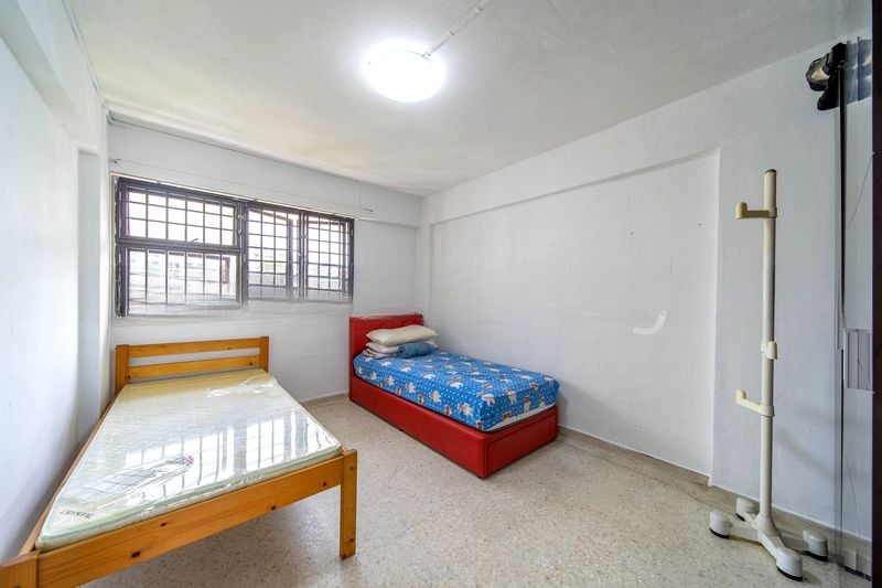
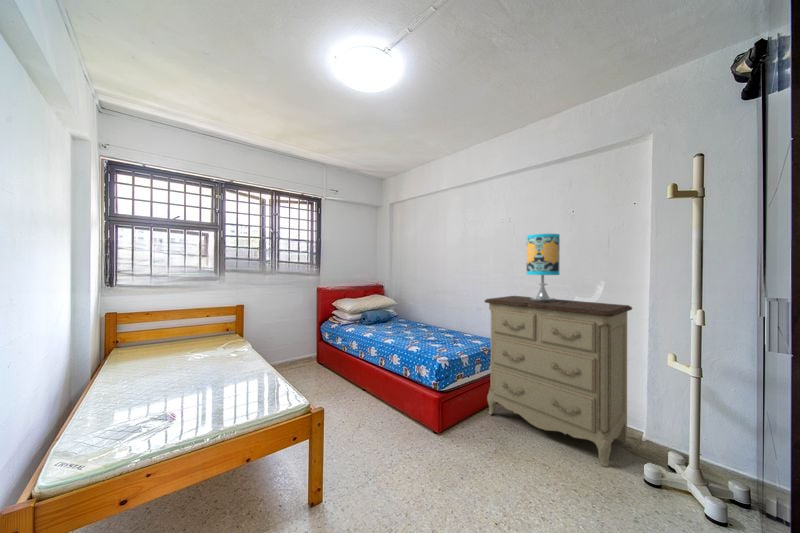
+ dresser (550, 364)
+ table lamp (547, 267)
